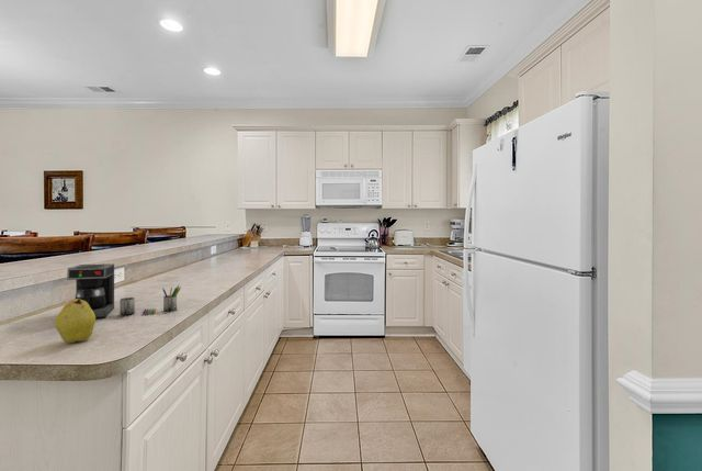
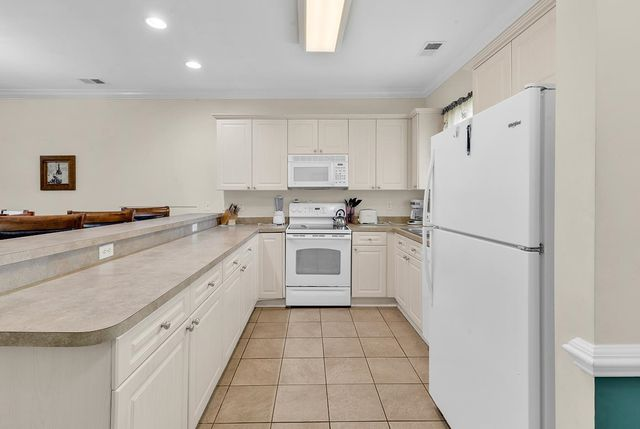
- coffee maker (129, 298)
- fruit (76, 319)
